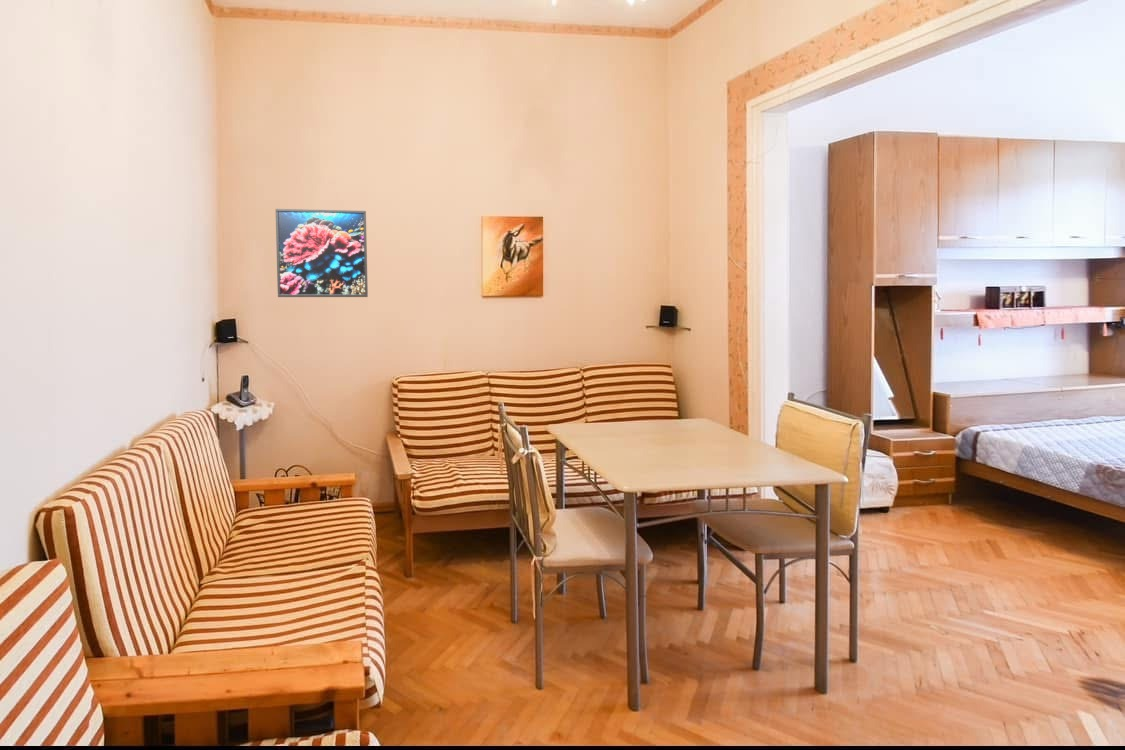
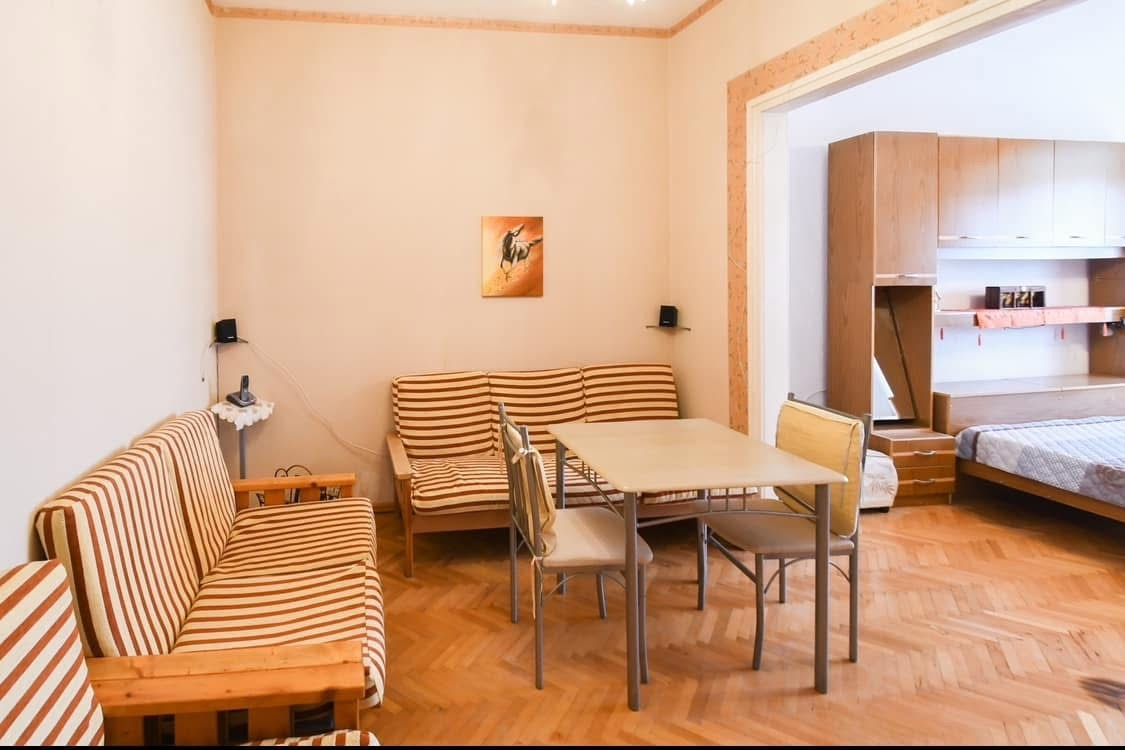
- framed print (322, 253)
